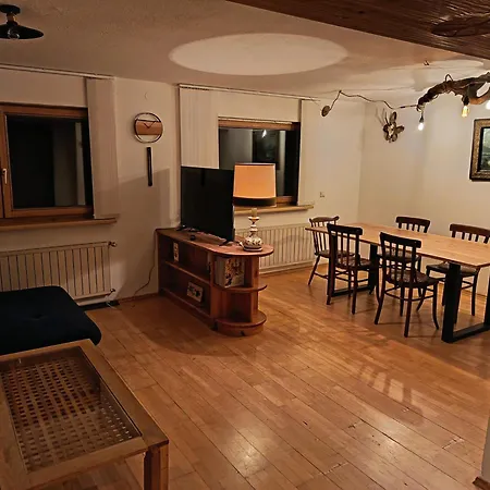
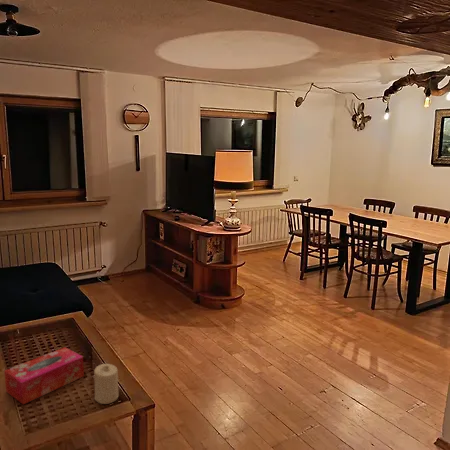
+ tissue box (45, 373)
+ candle (105, 380)
